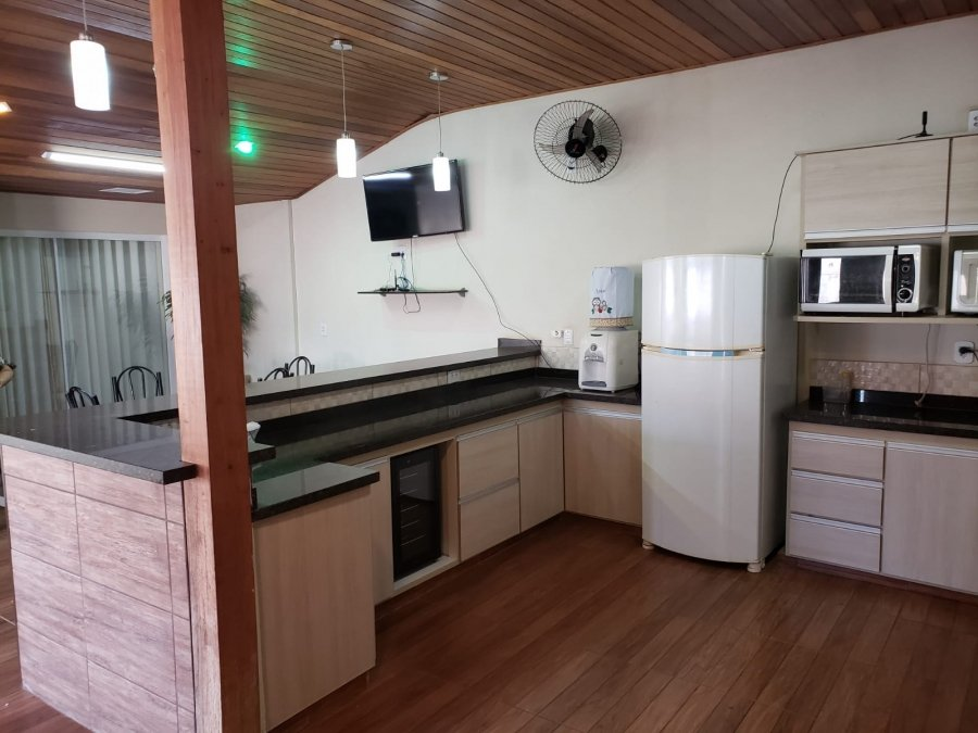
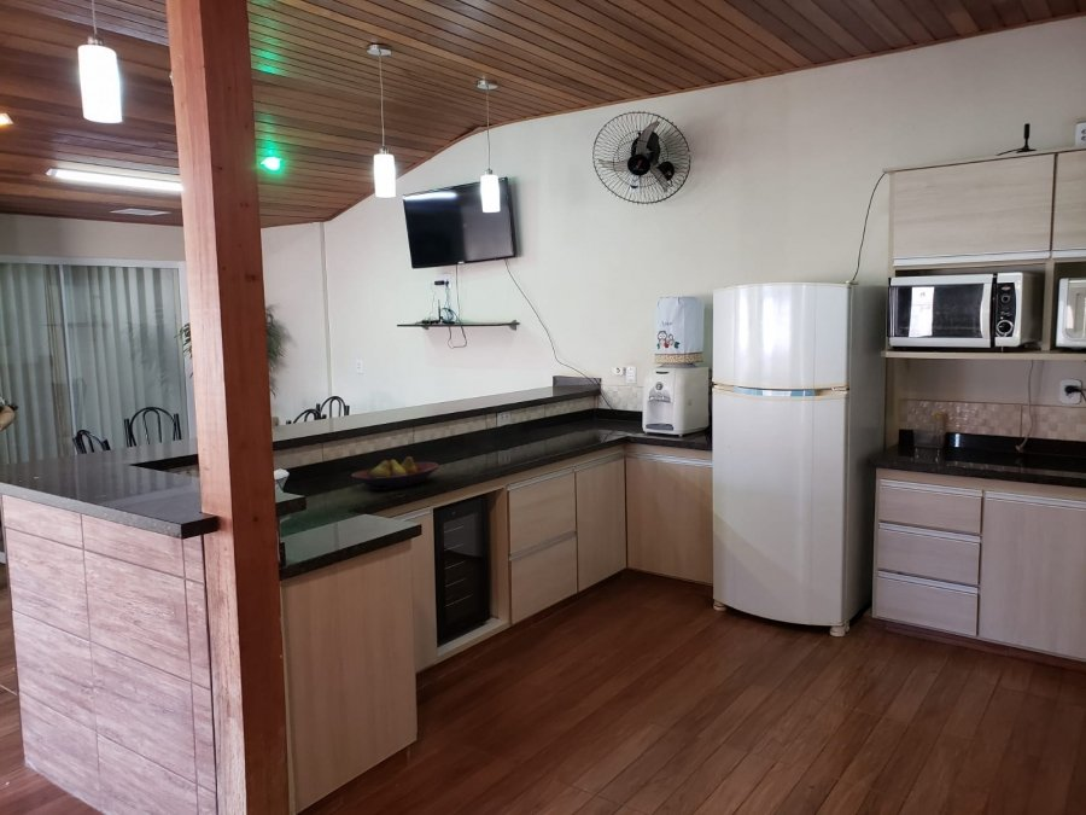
+ fruit bowl (397, 471)
